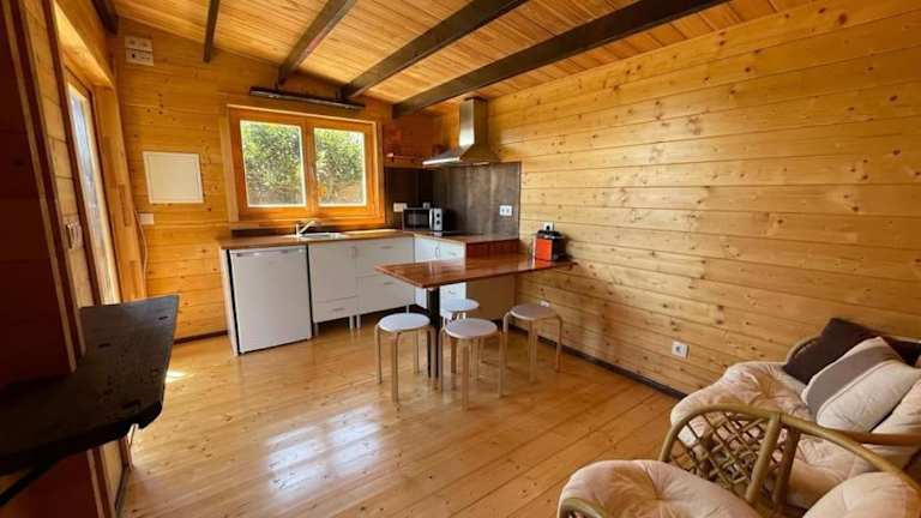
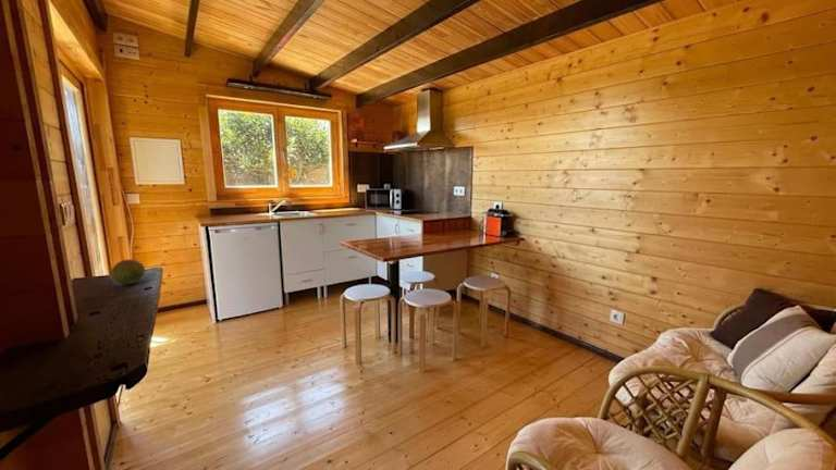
+ fruit (128, 271)
